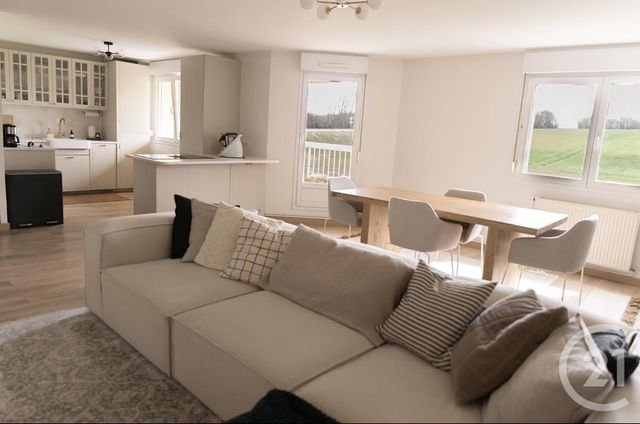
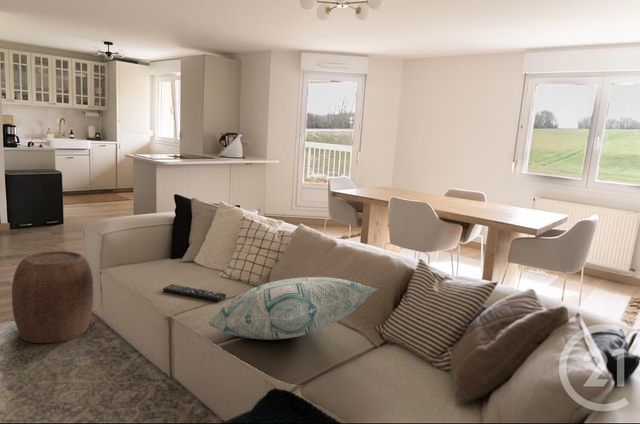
+ remote control (194, 292)
+ stool (54, 294)
+ decorative pillow (295, 308)
